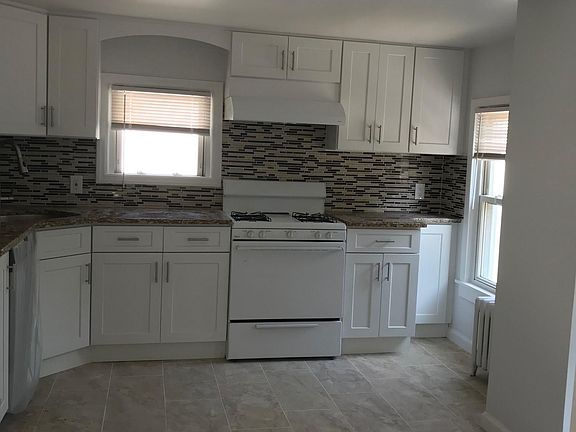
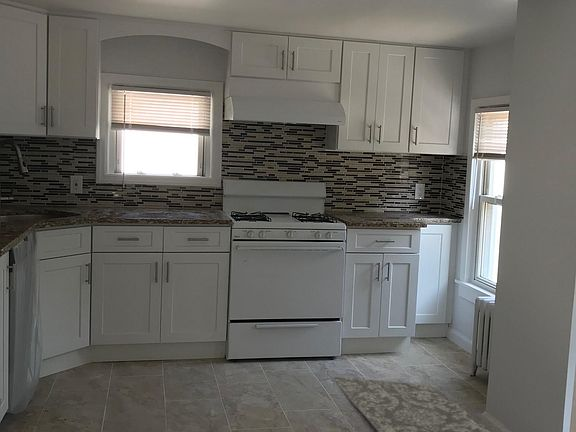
+ rug (400, 398)
